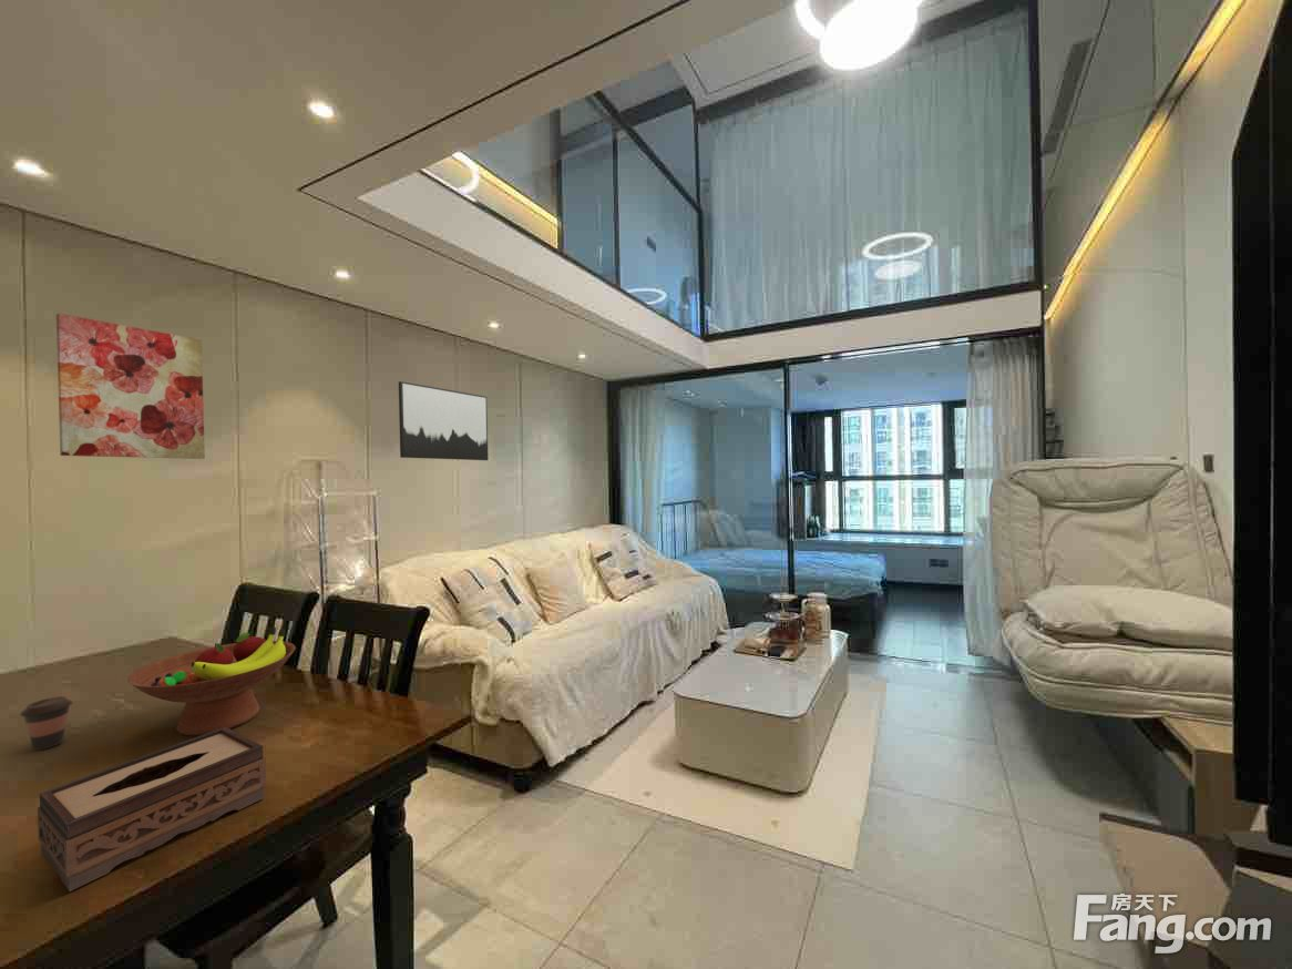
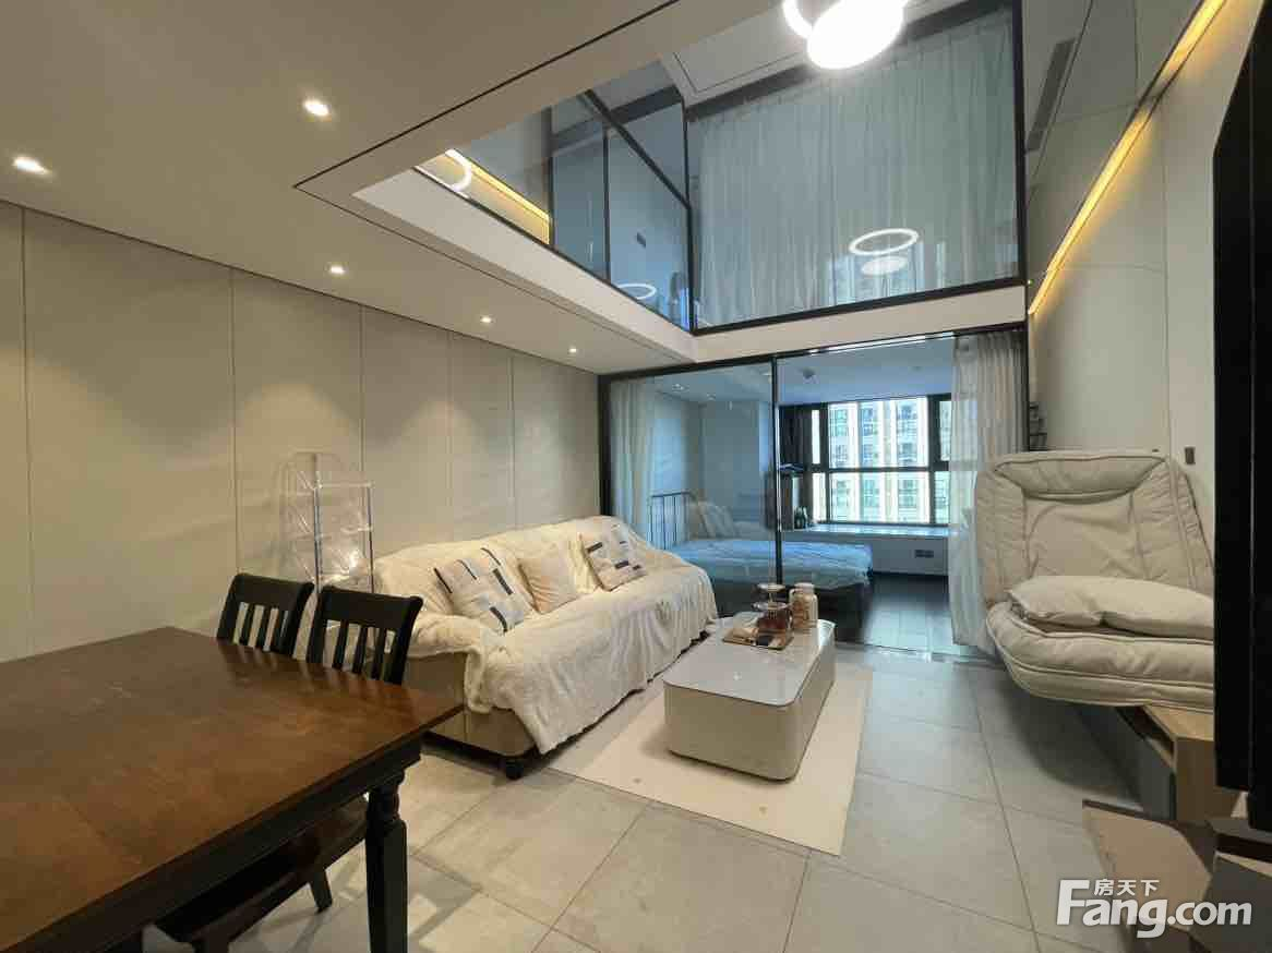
- coffee cup (47, 723)
- wall art (136, 392)
- wall art (447, 424)
- fruit bowl (218, 679)
- tissue box (160, 795)
